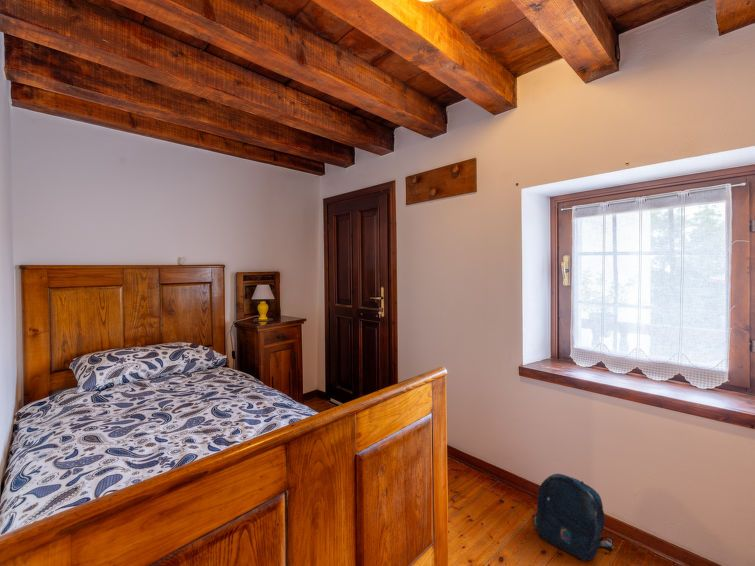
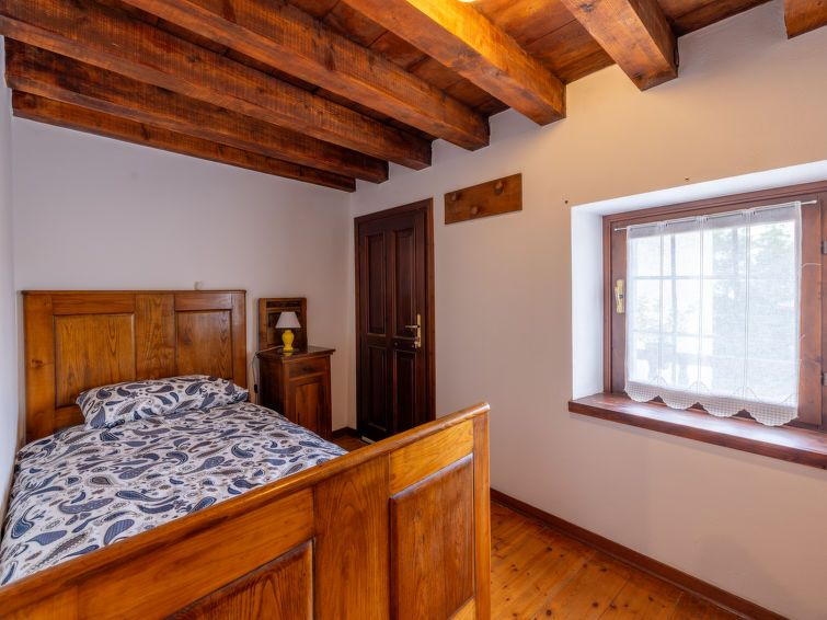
- backpack (569, 504)
